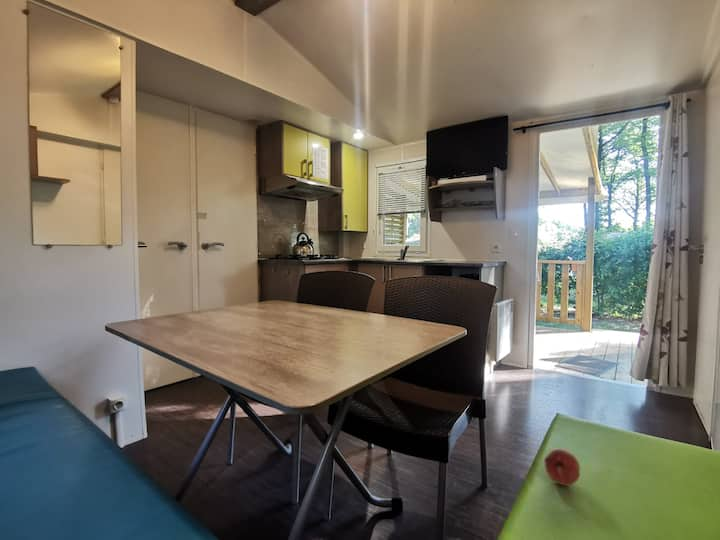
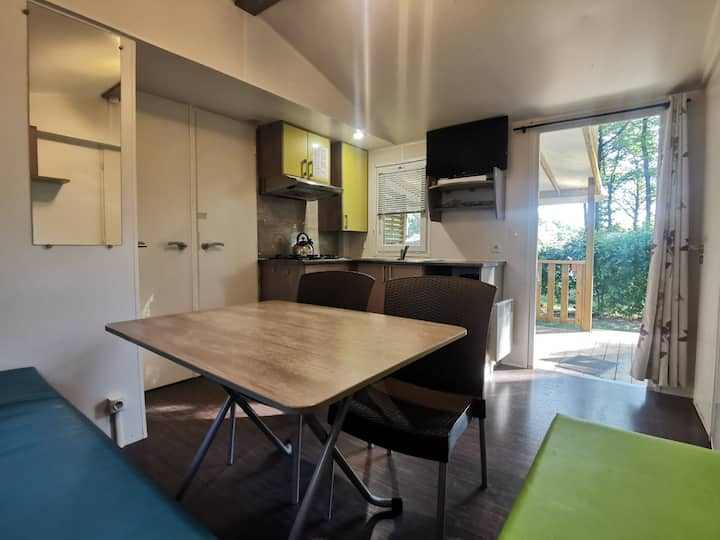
- fruit (561, 466)
